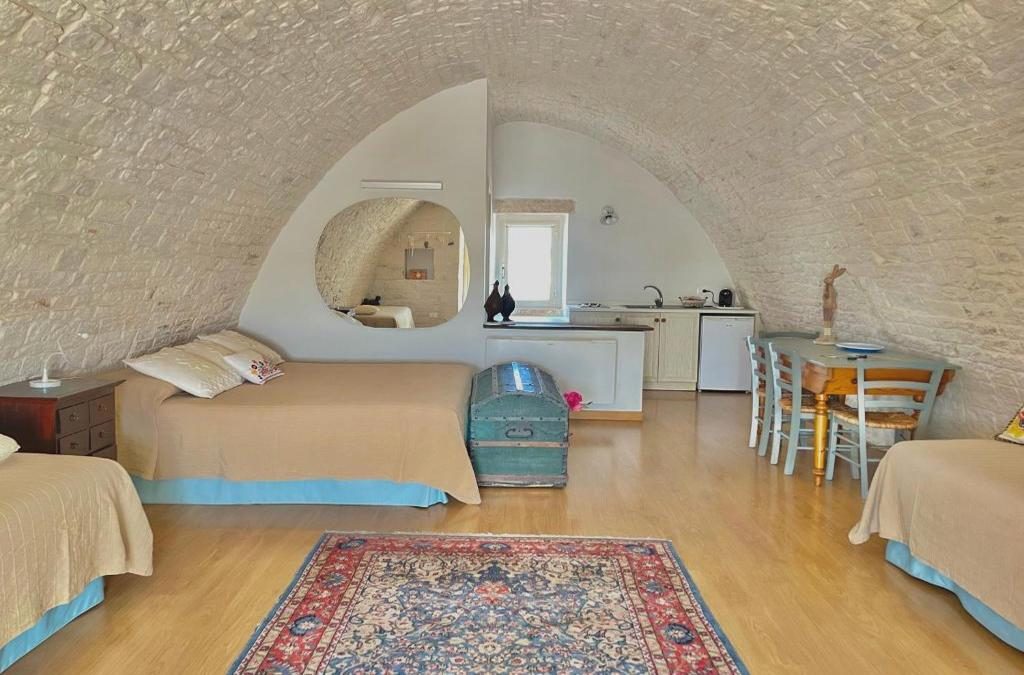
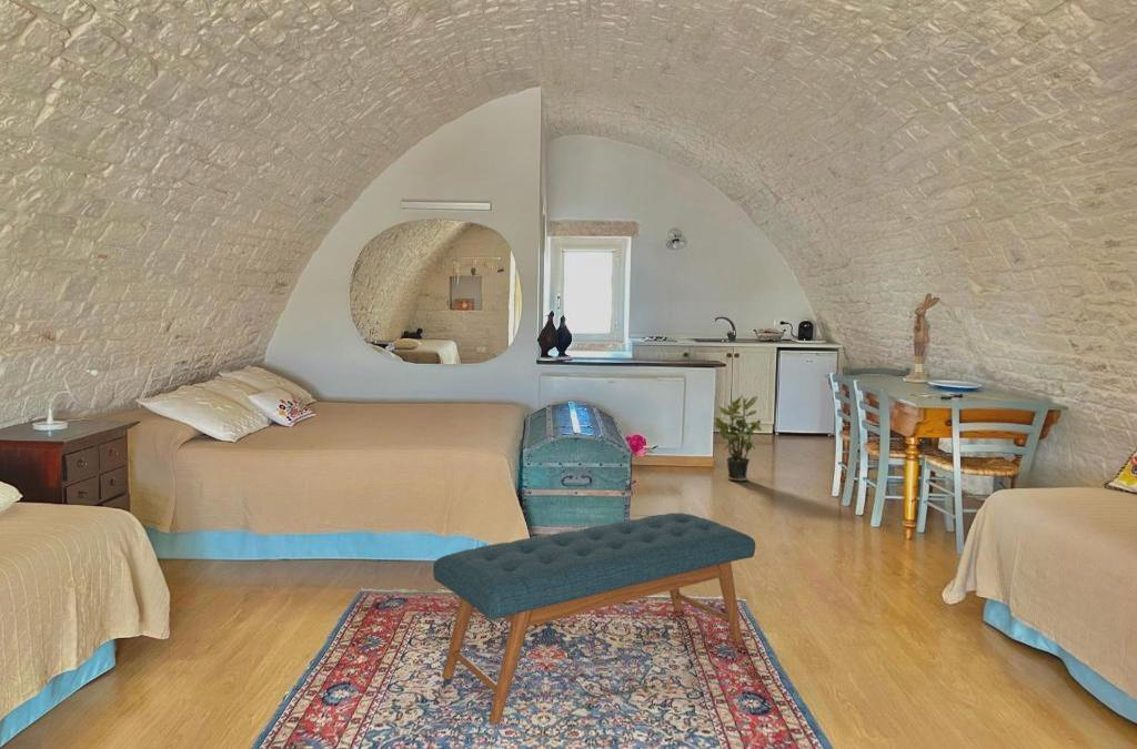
+ potted plant (736, 436)
+ bench (602, 598)
